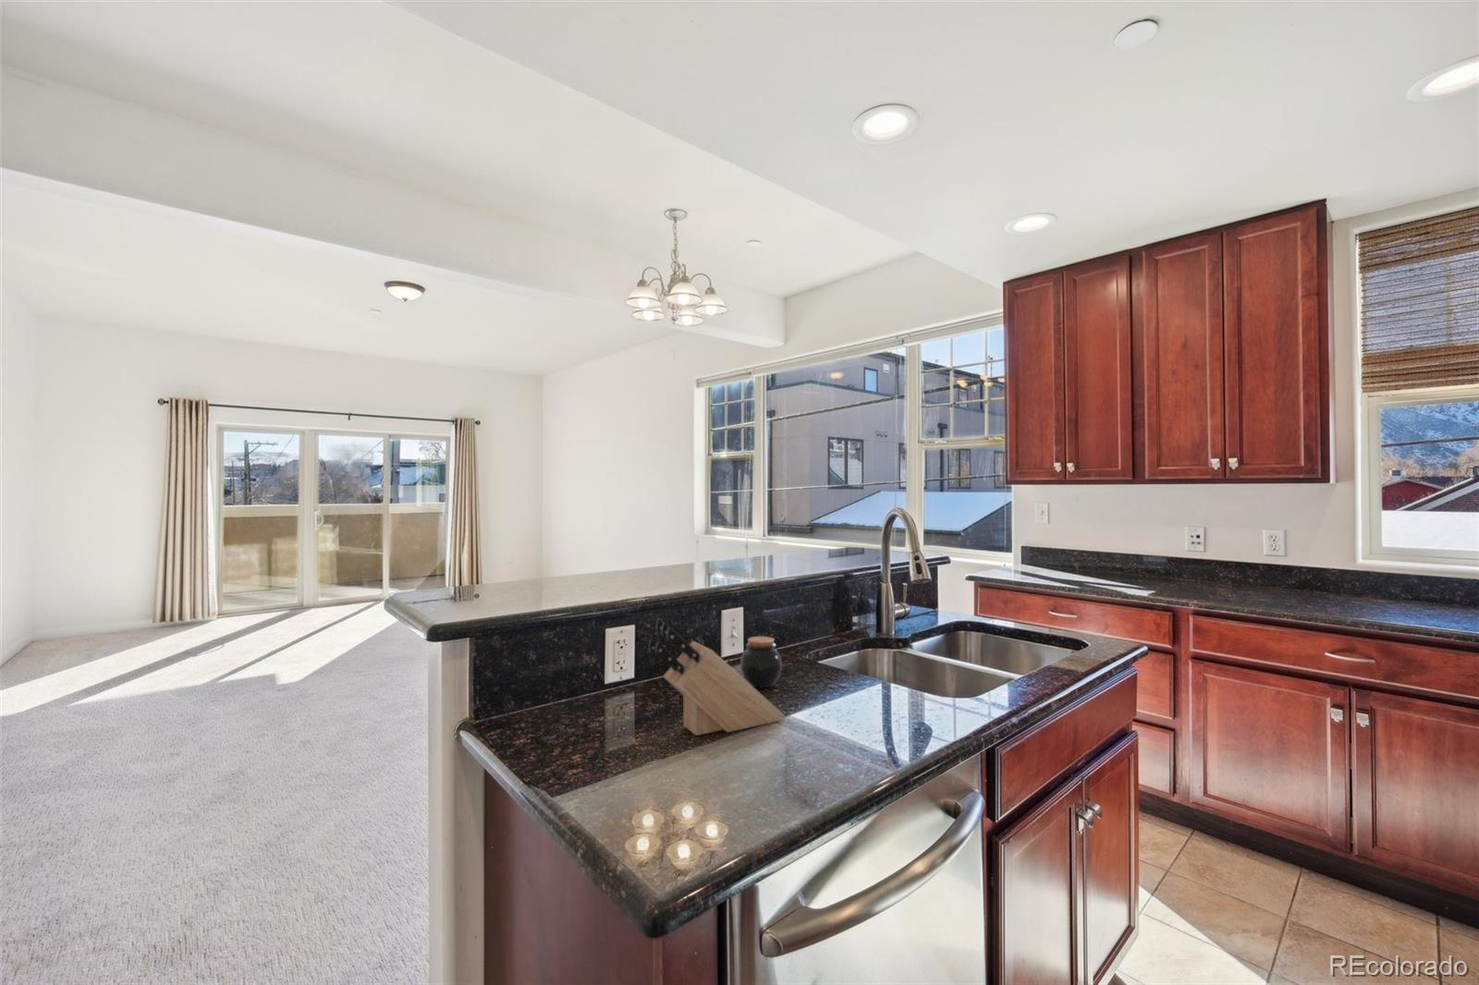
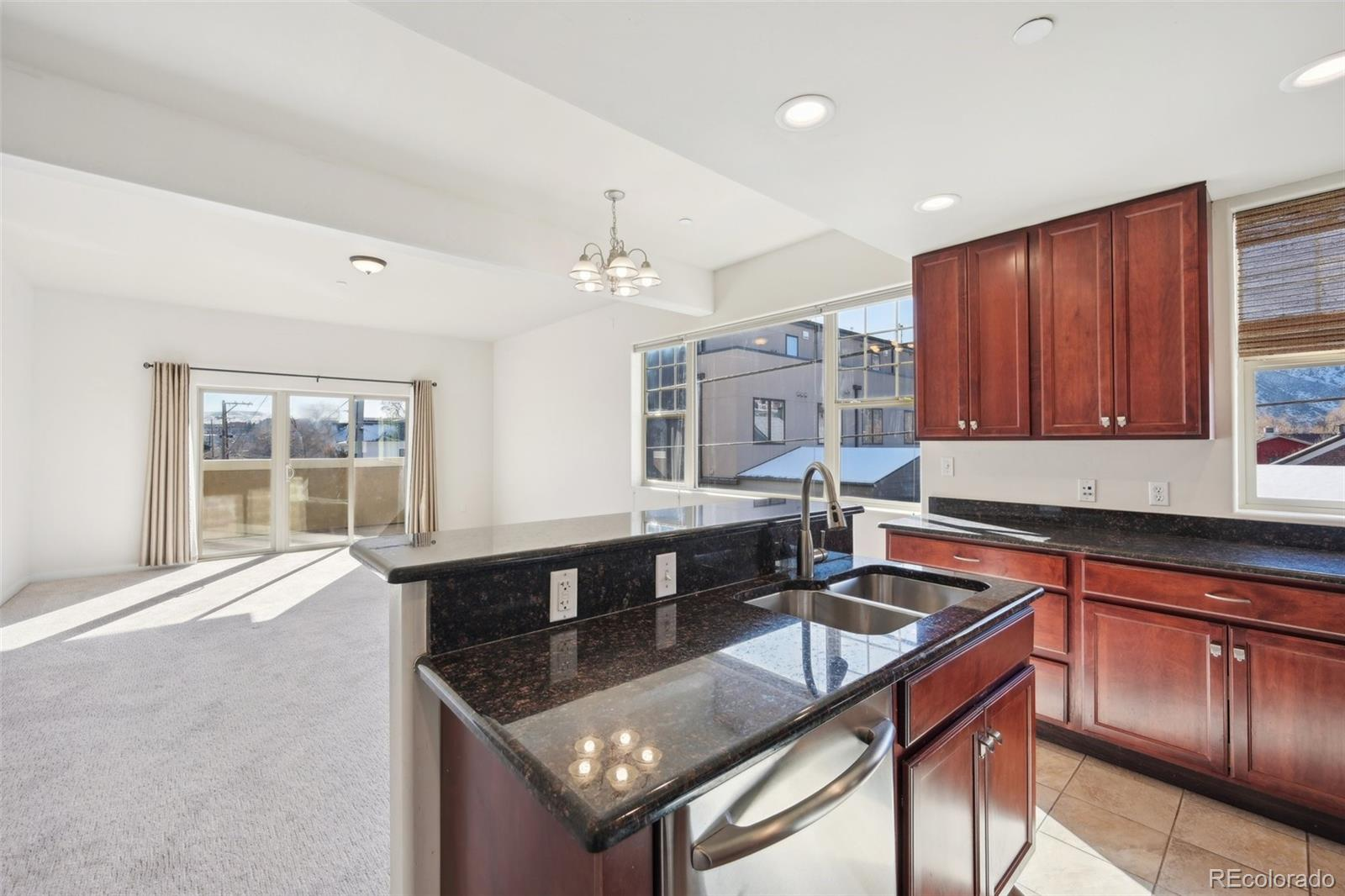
- jar (761, 661)
- knife block (716, 671)
